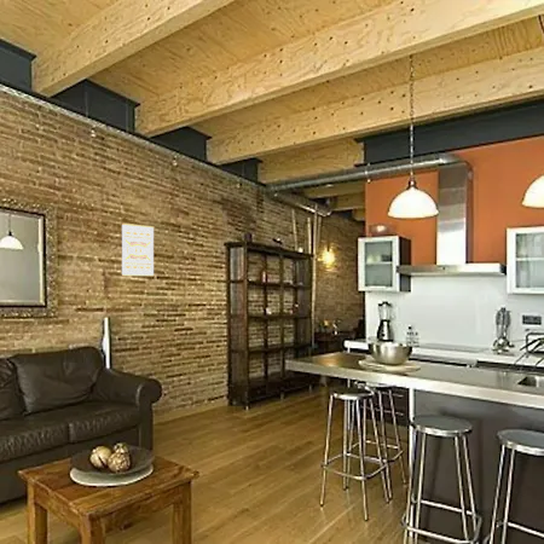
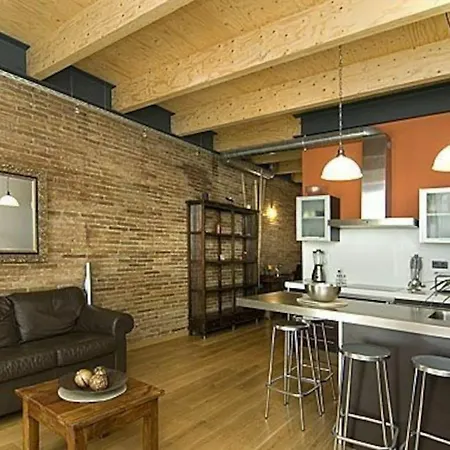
- wall art (138, 250)
